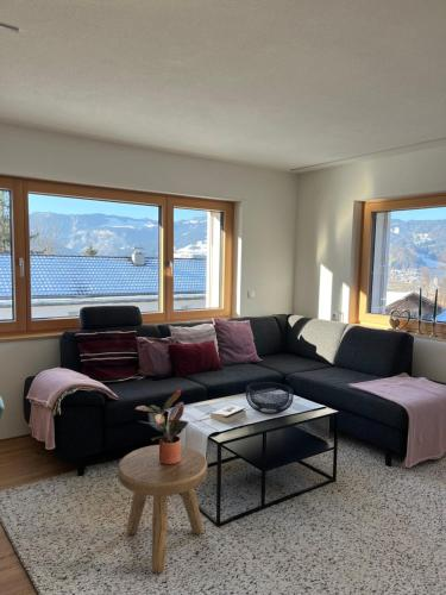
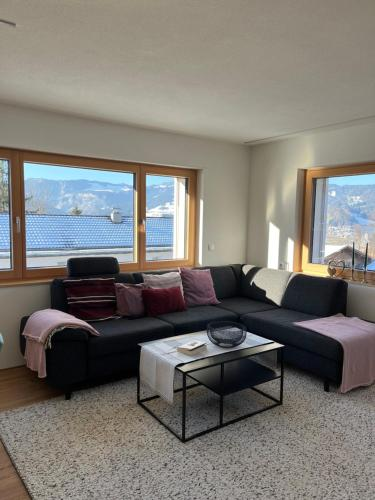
- stool (162, 502)
- potted plant (162, 426)
